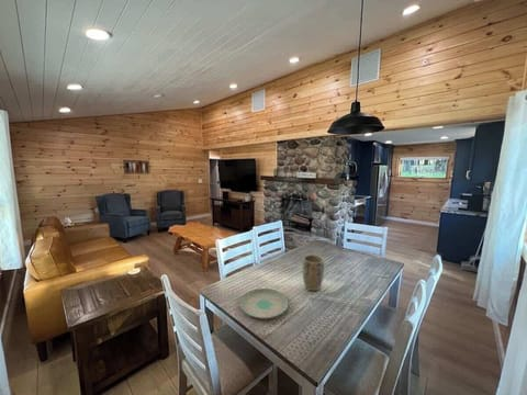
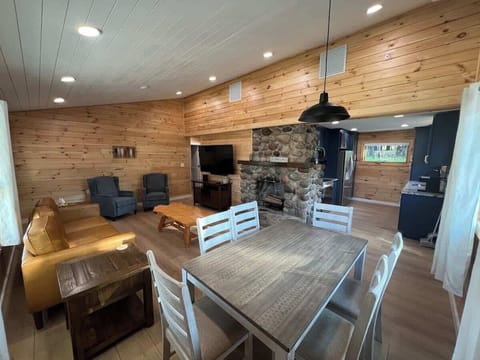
- plate (264, 303)
- plant pot (312, 272)
